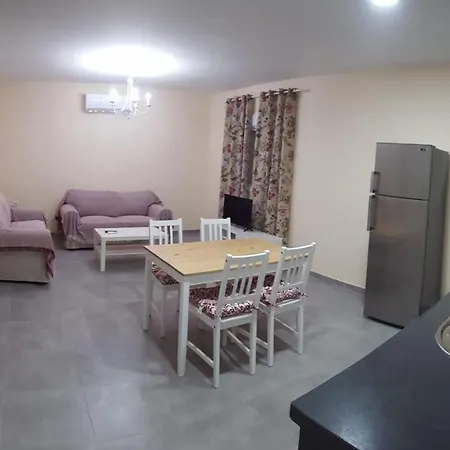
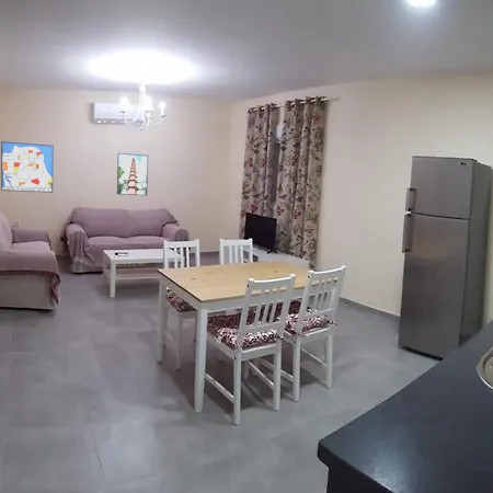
+ wall art (27, 168)
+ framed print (133, 174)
